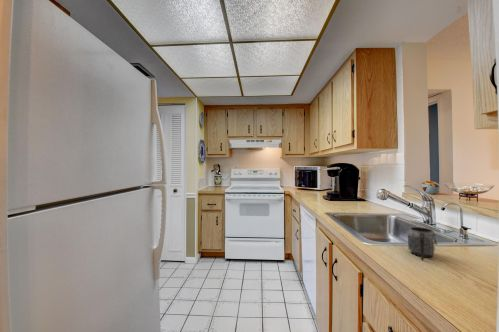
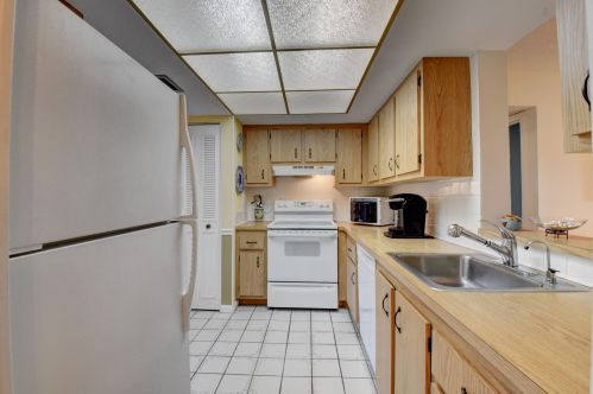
- mug (422, 243)
